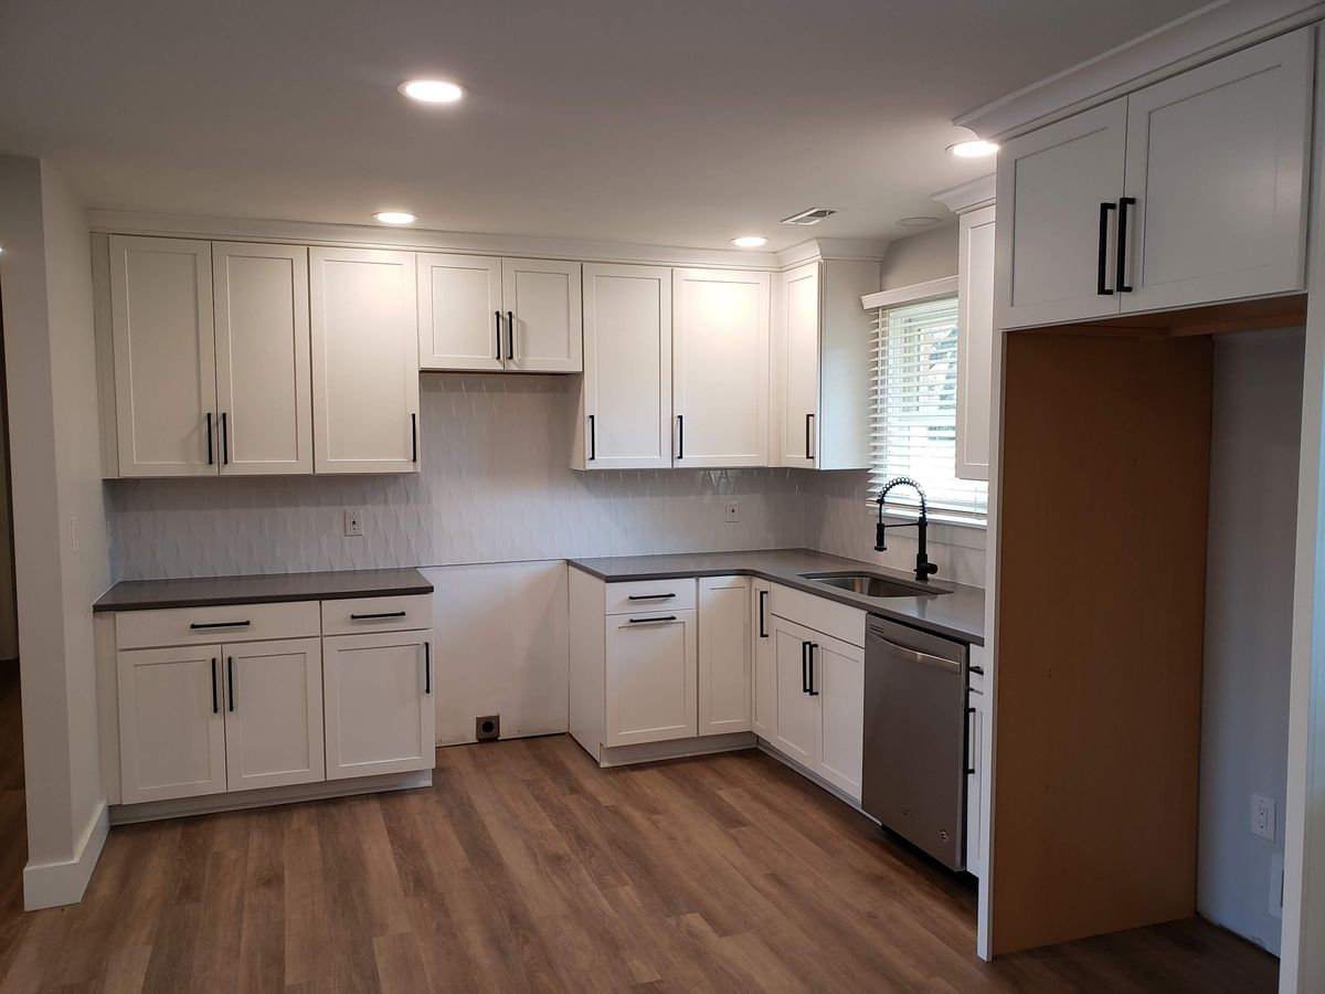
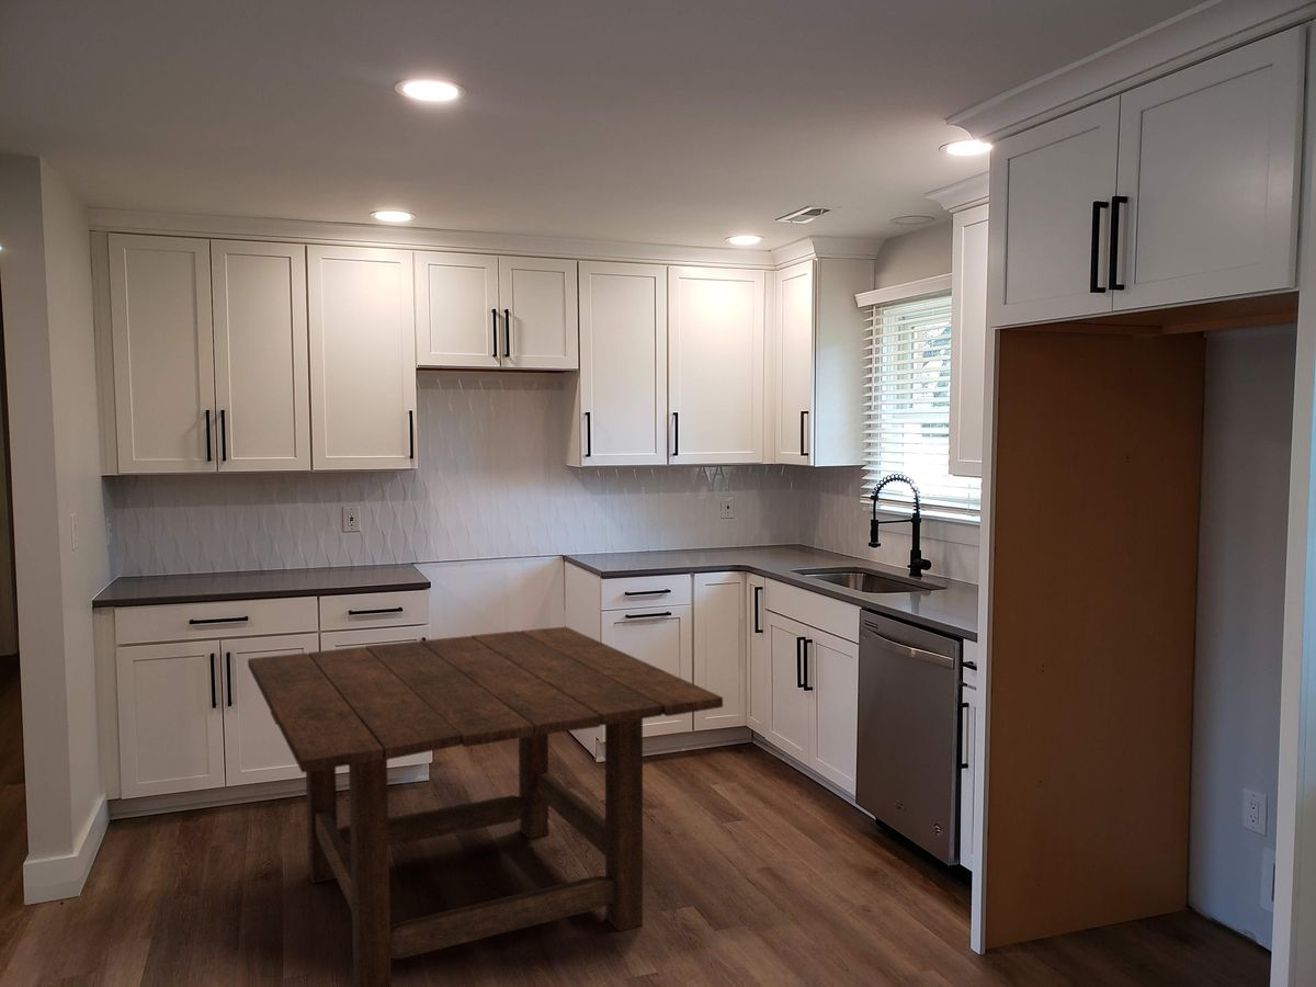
+ dining table (474, 802)
